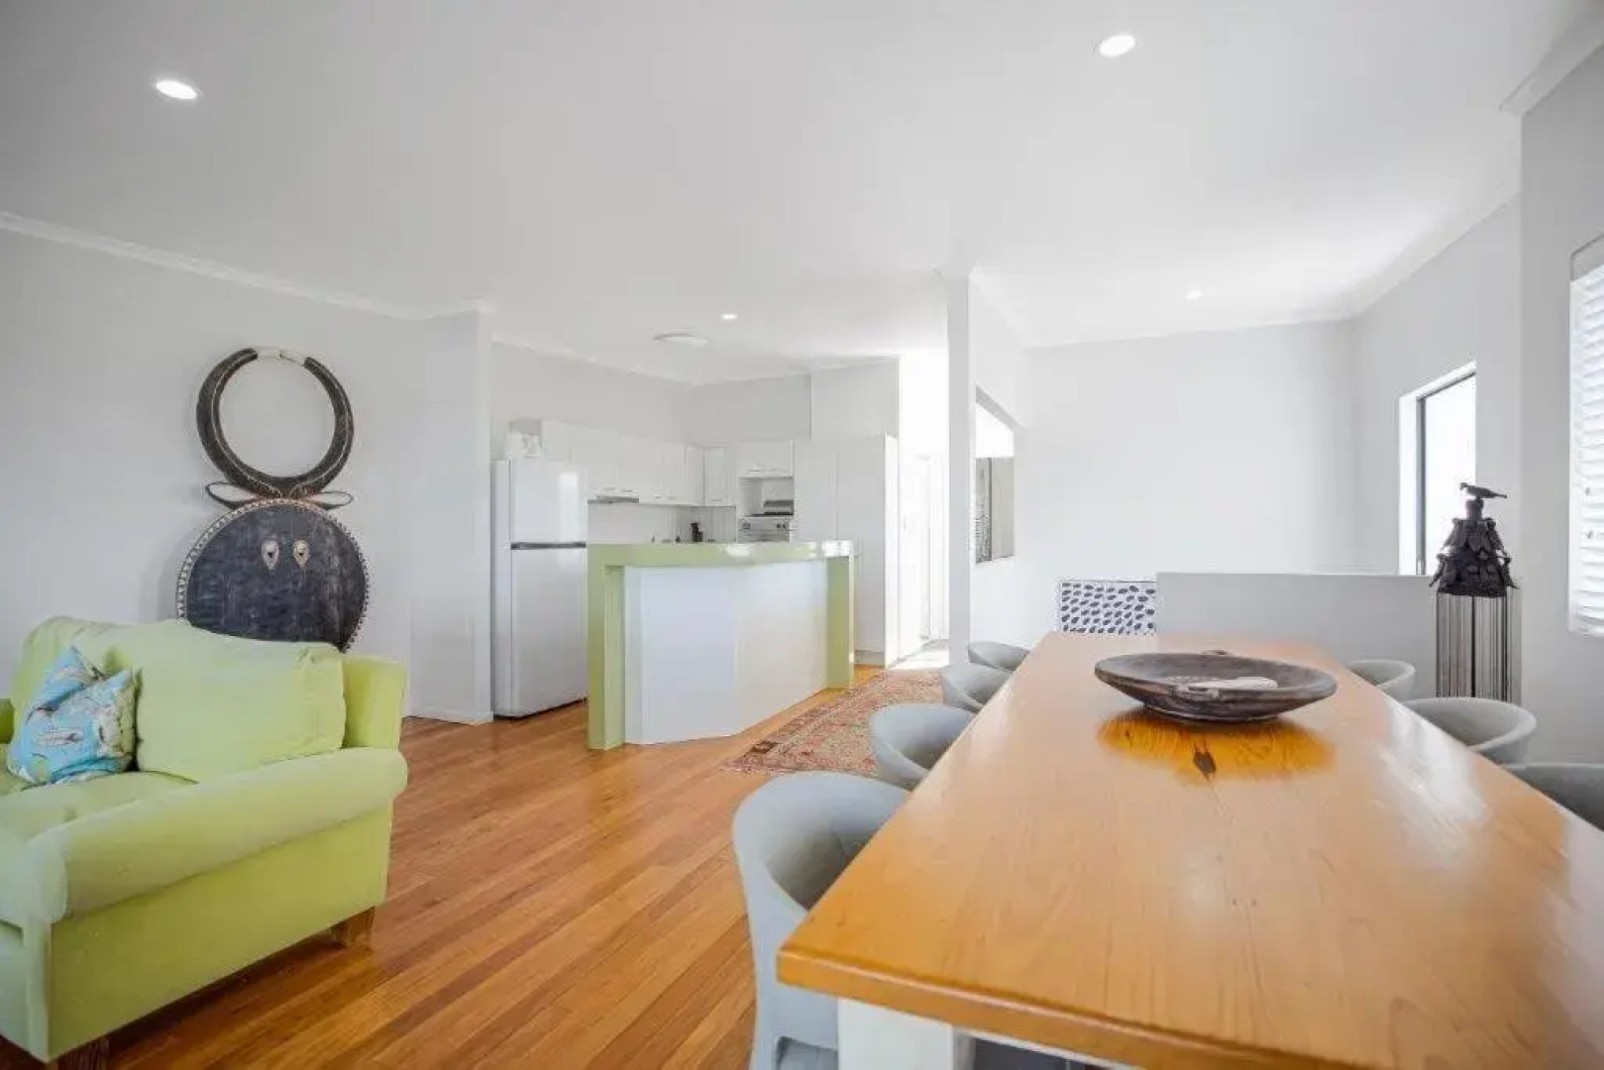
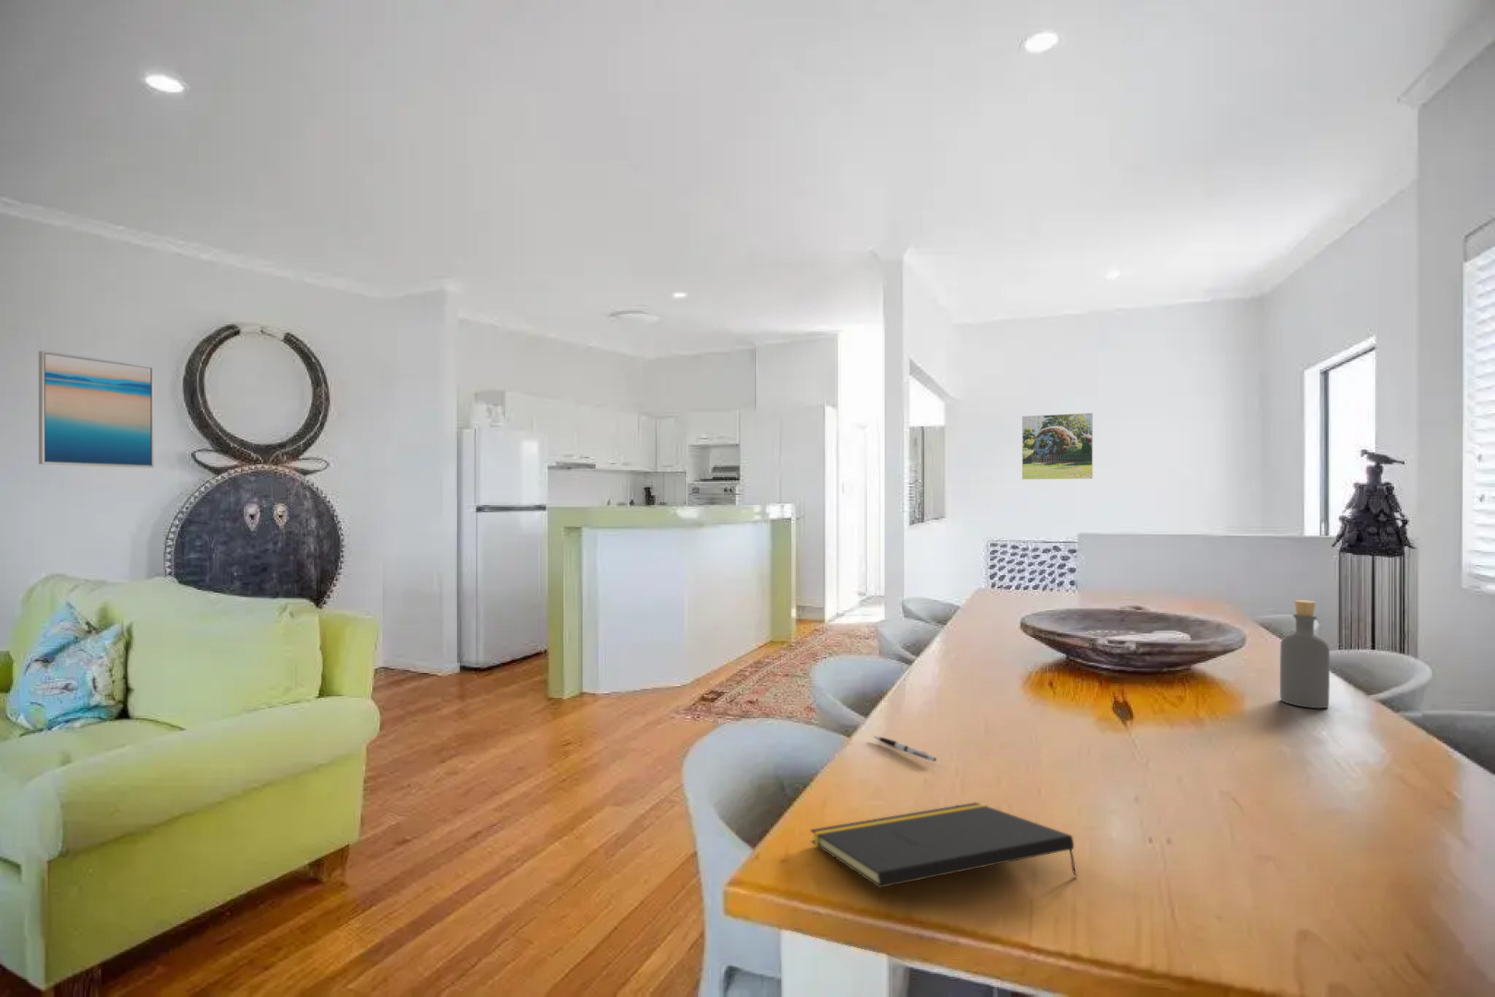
+ bottle (1304, 652)
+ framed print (1056, 447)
+ wall art (99, 413)
+ pen (902, 747)
+ notepad (934, 839)
